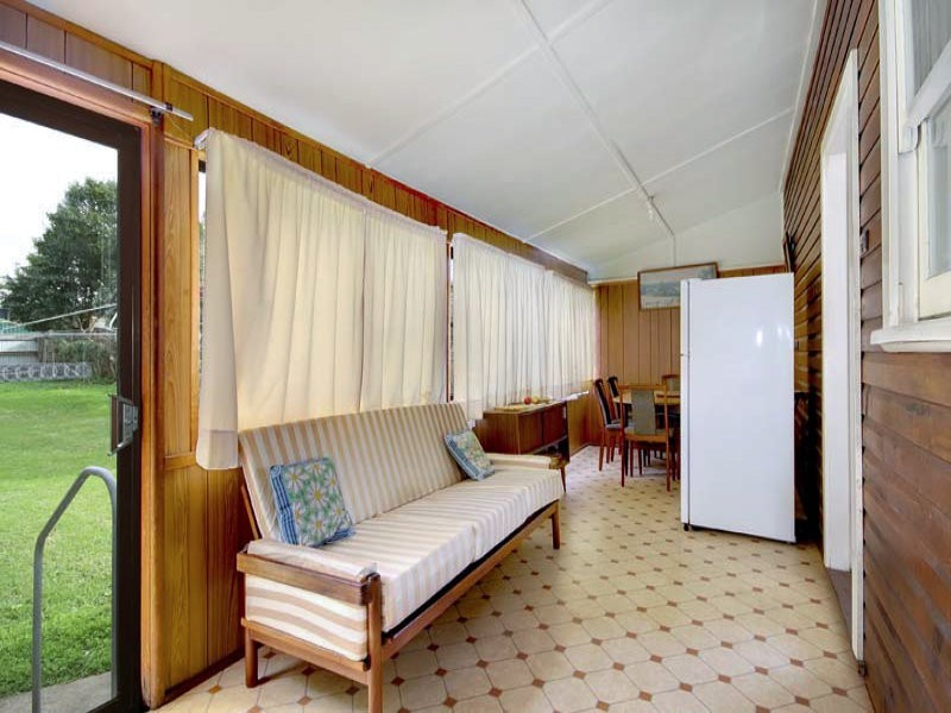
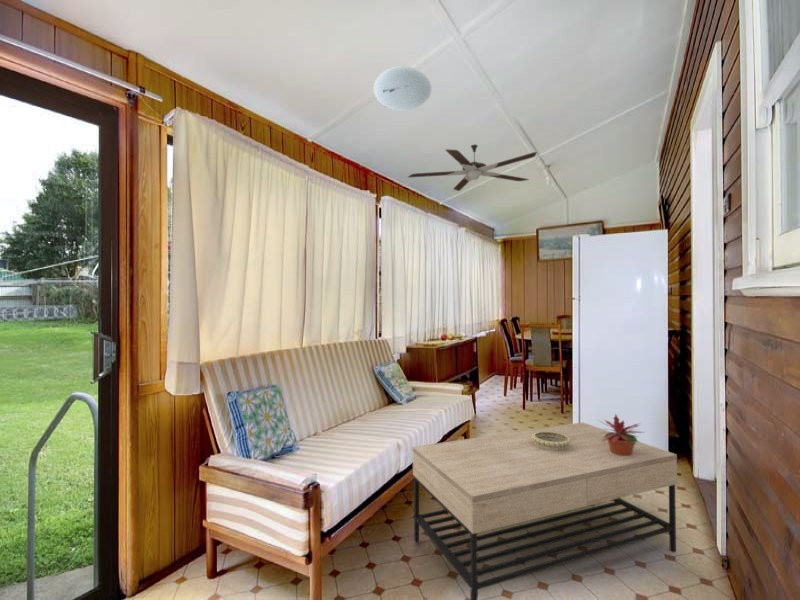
+ decorative bowl (550, 440)
+ coffee table (541, 498)
+ ceiling fan (468, 163)
+ ceiling light (402, 89)
+ potted plant (620, 431)
